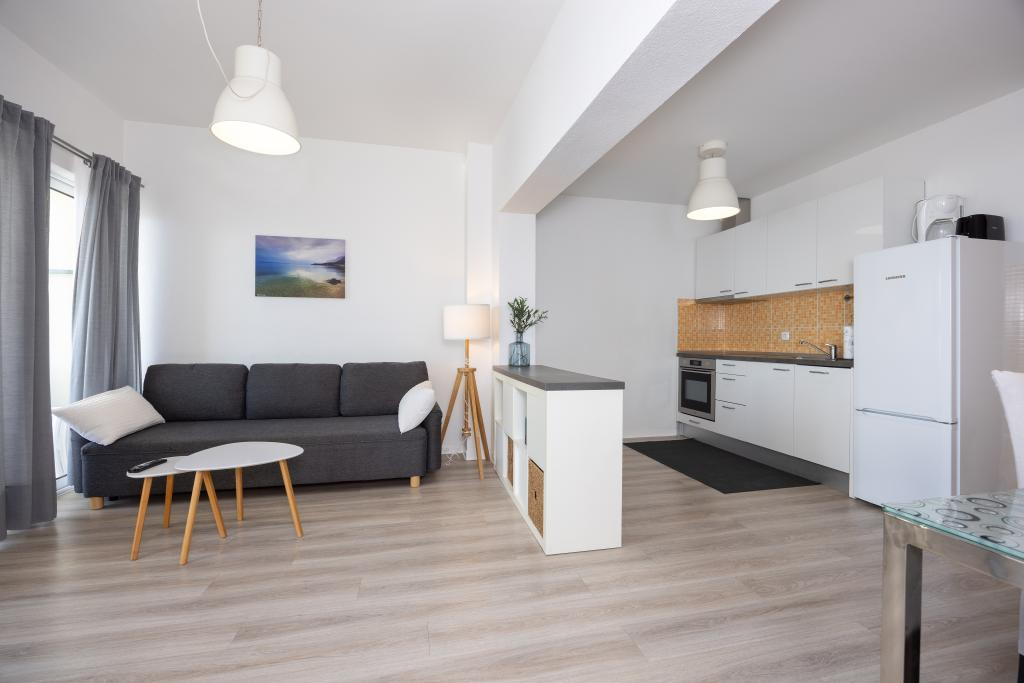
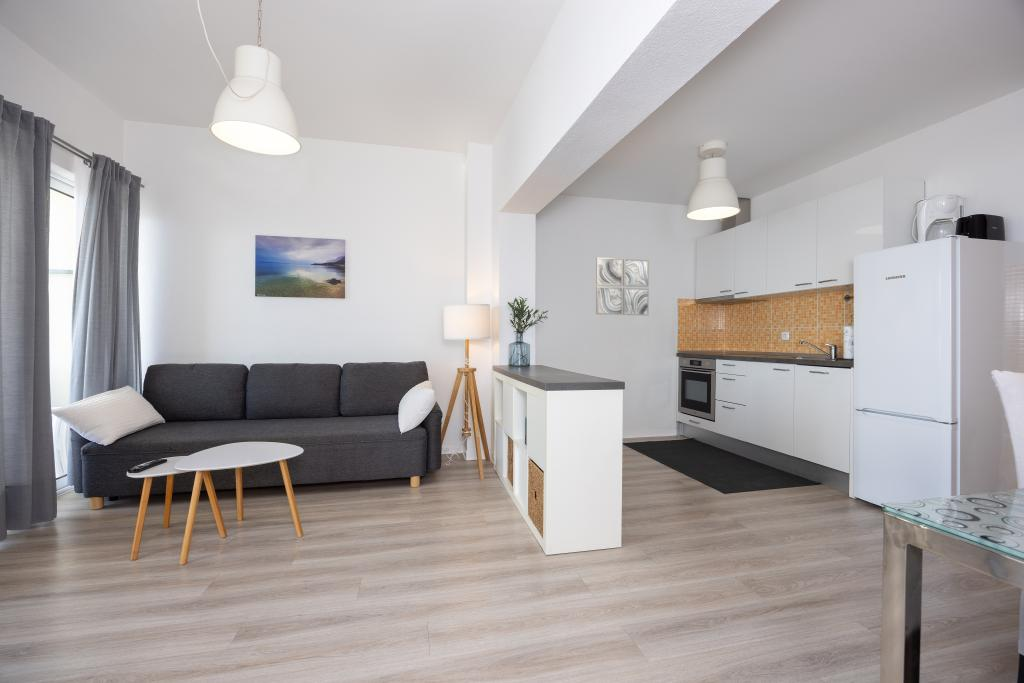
+ wall art (622, 285)
